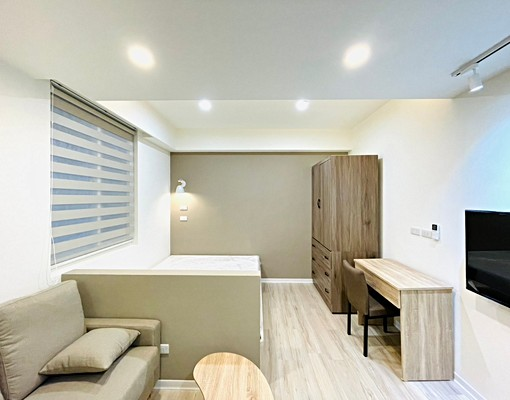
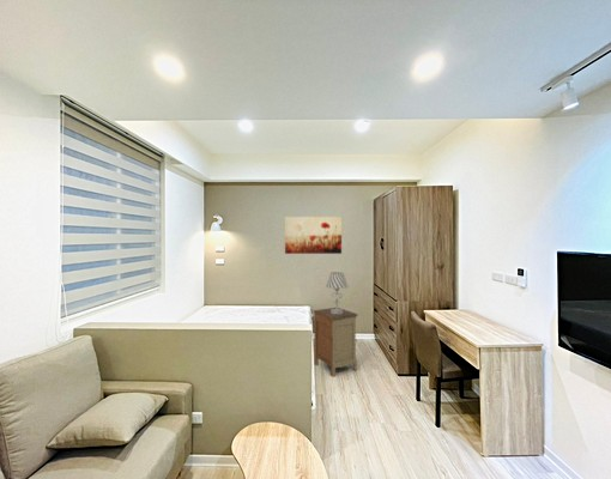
+ wall art (313, 235)
+ nightstand (337, 339)
+ table lamp (337, 292)
